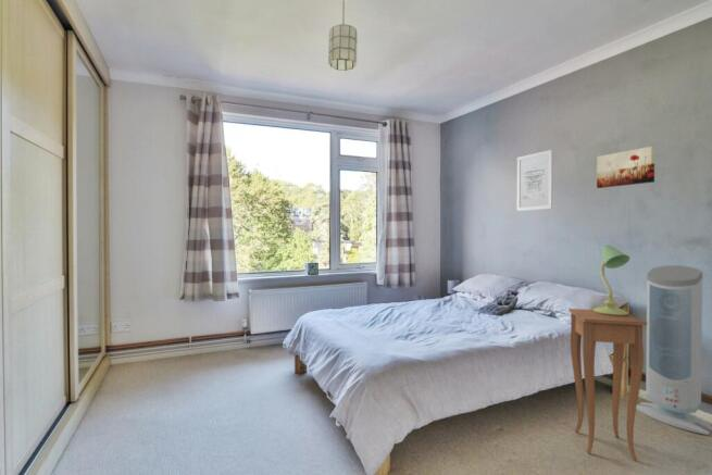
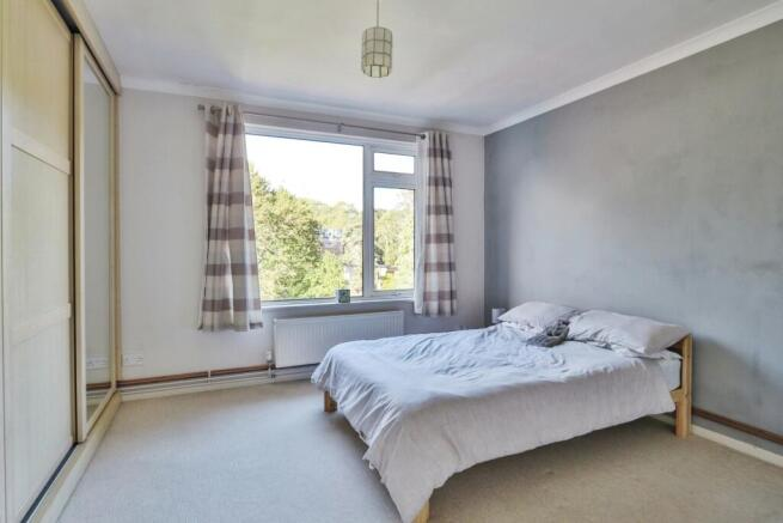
- side table (613, 379)
- air purifier (673, 341)
- table lamp (607, 280)
- wall art (534, 182)
- wall art (624, 168)
